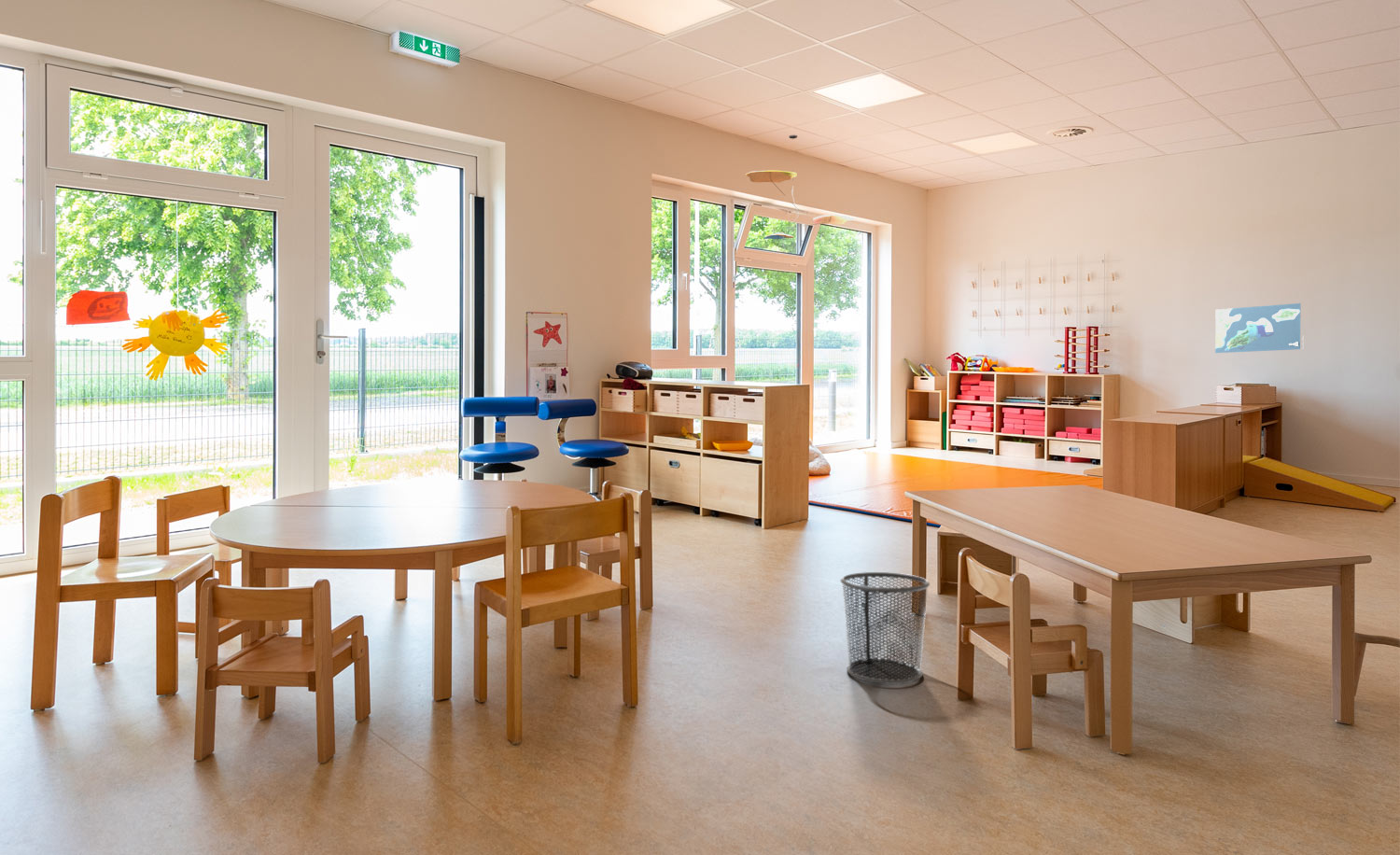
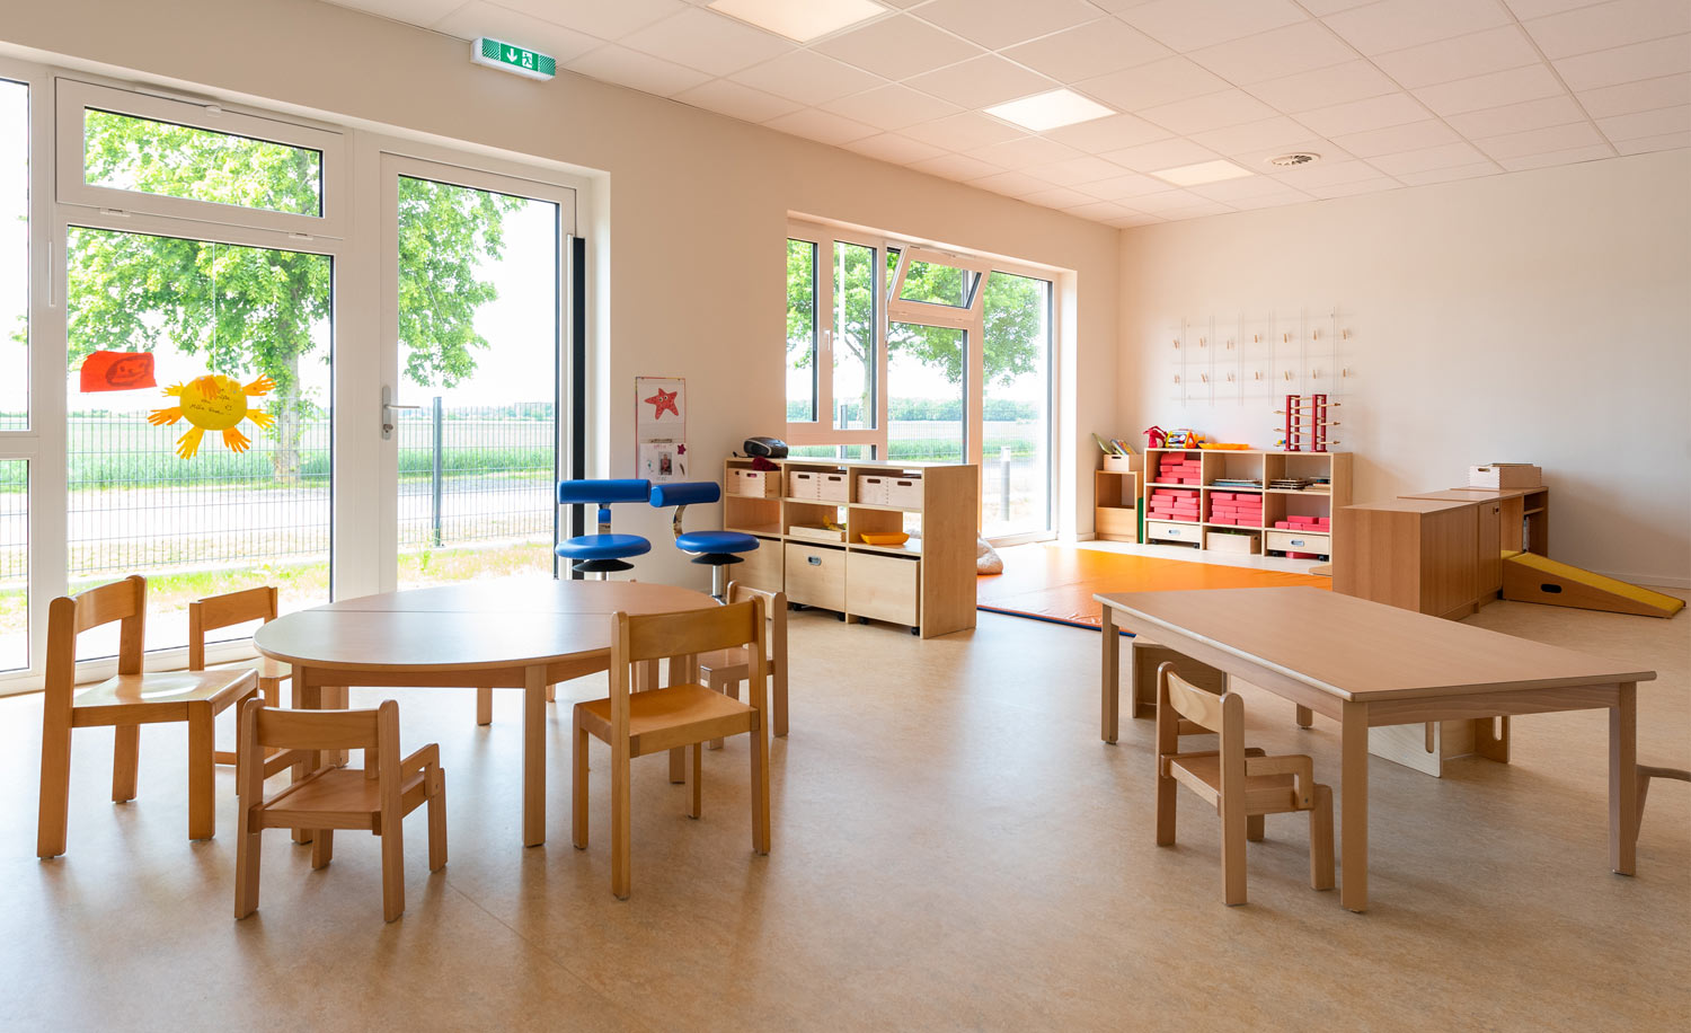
- map (1258, 329)
- ceiling mobile (792, 191)
- waste bin (884, 625)
